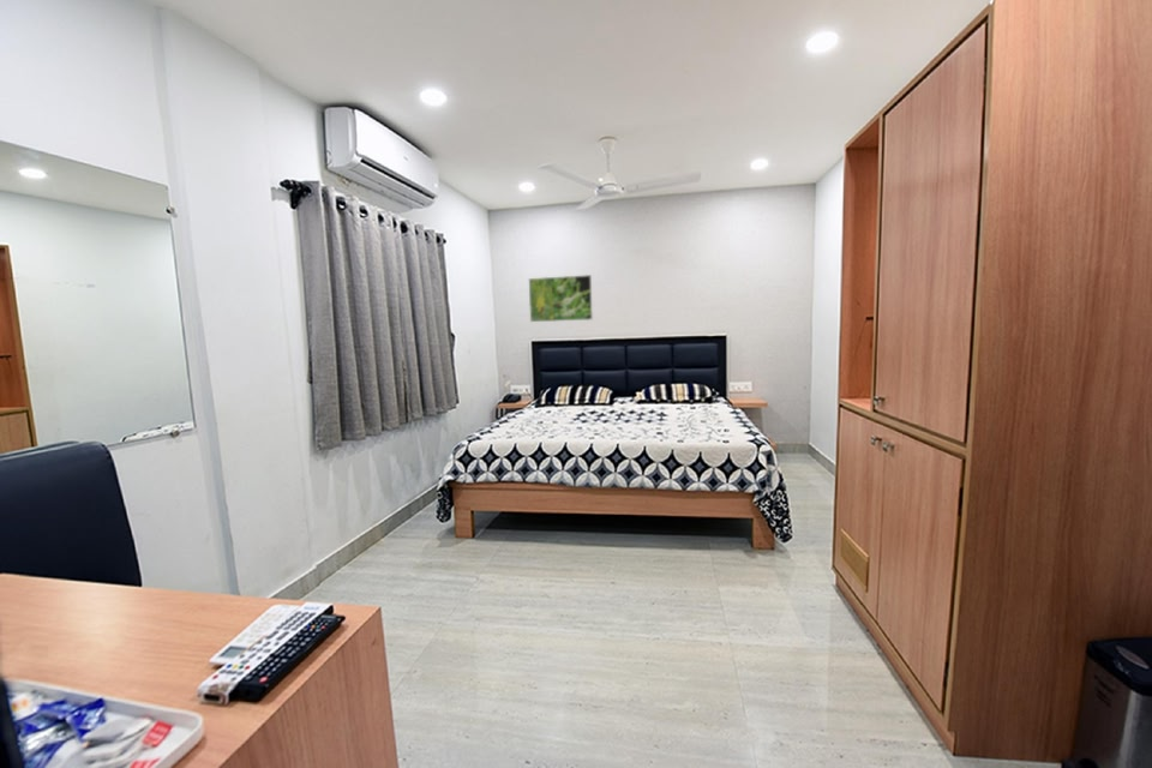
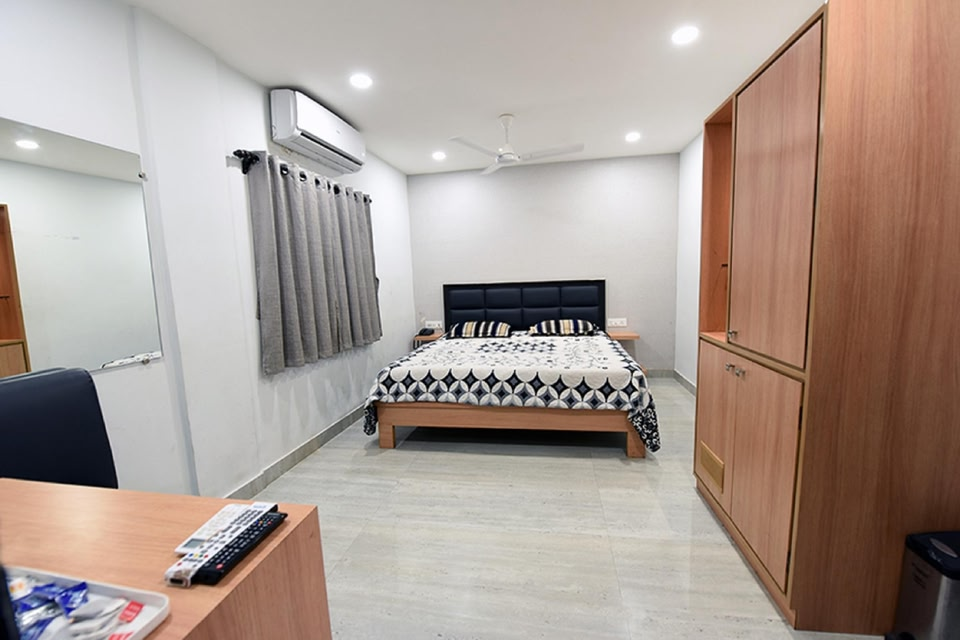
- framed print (559, 299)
